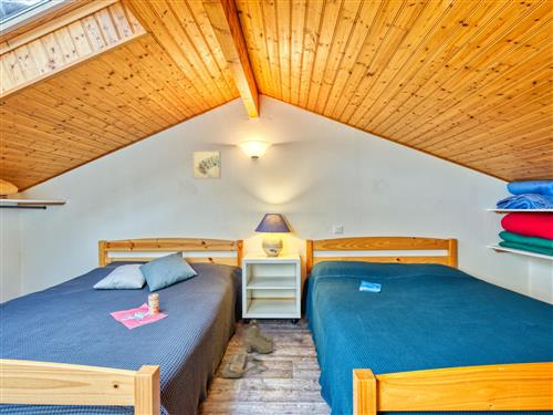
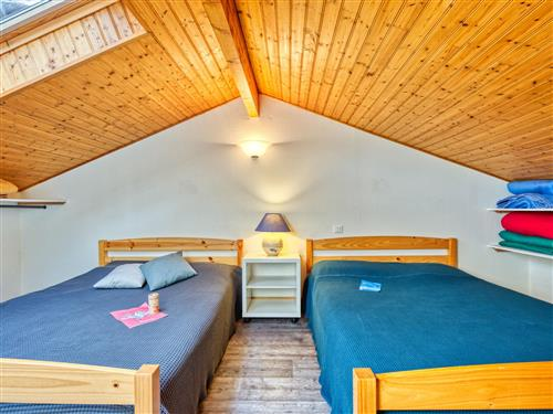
- wall art (206, 165)
- bag (243, 364)
- boots (259, 334)
